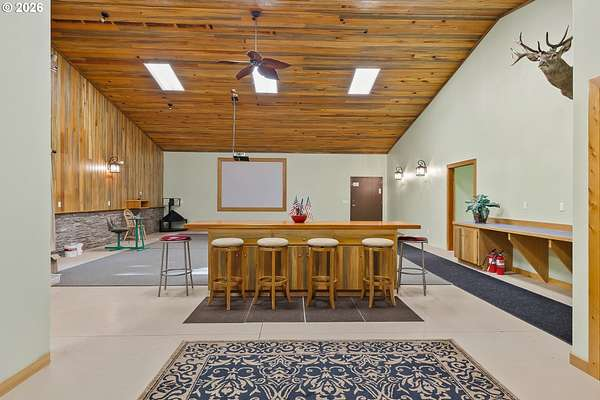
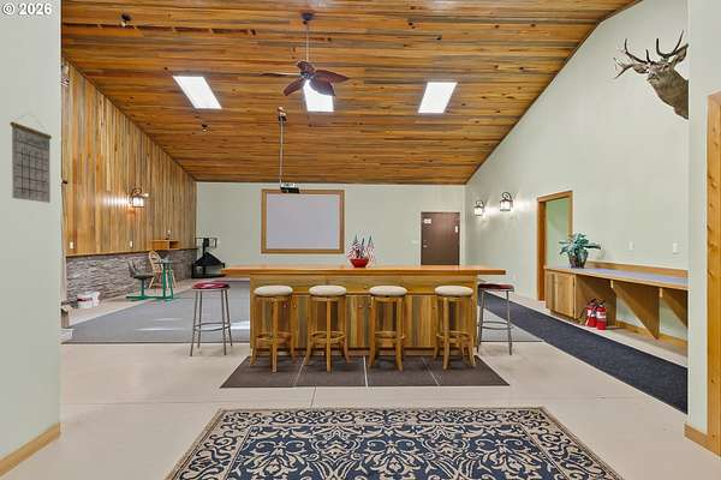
+ calendar (31, 156)
